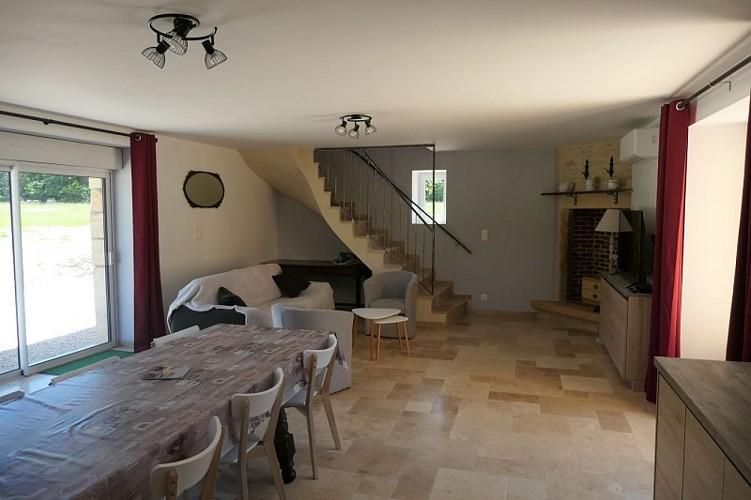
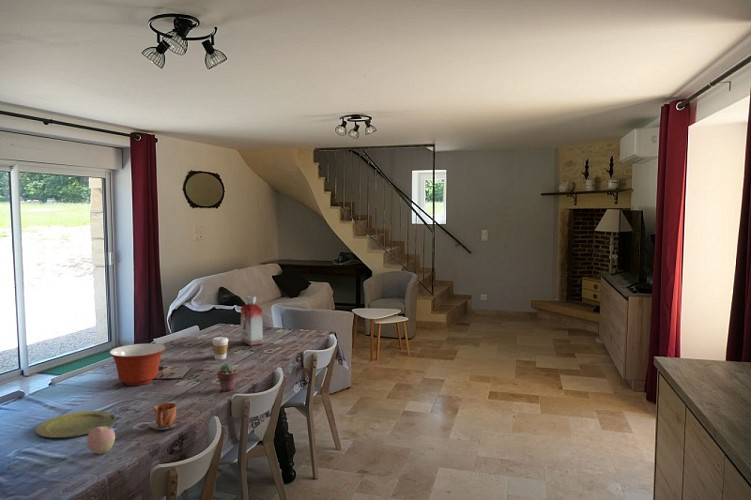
+ plate (76, 424)
+ apple (101, 438)
+ potted succulent (227, 376)
+ mug (165, 416)
+ bottle (251, 319)
+ coffee cup (220, 347)
+ mixing bowl (138, 365)
